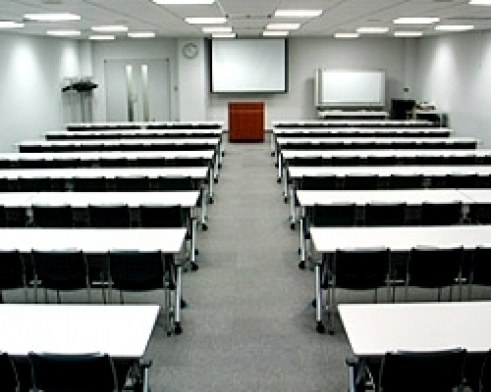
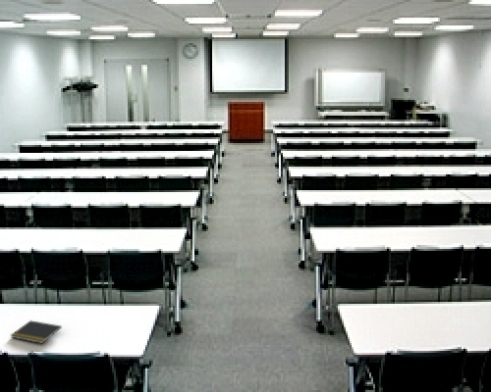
+ notepad (36, 331)
